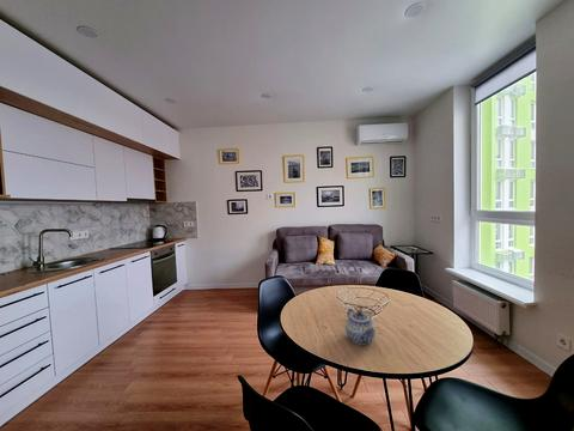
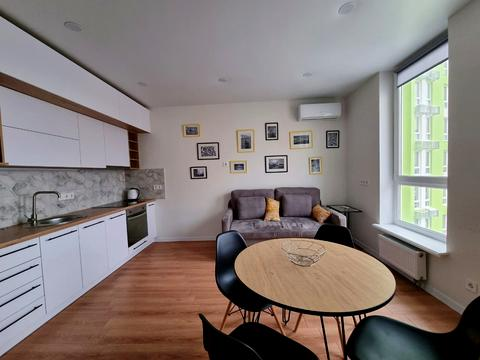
- teapot (360, 324)
